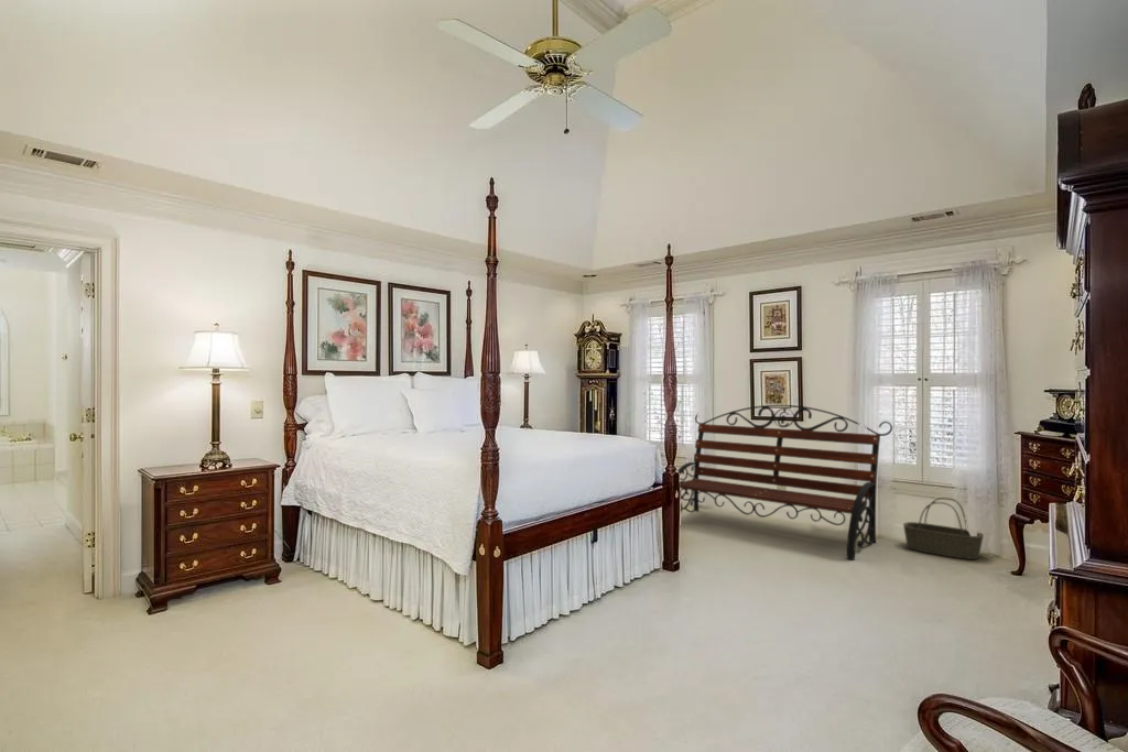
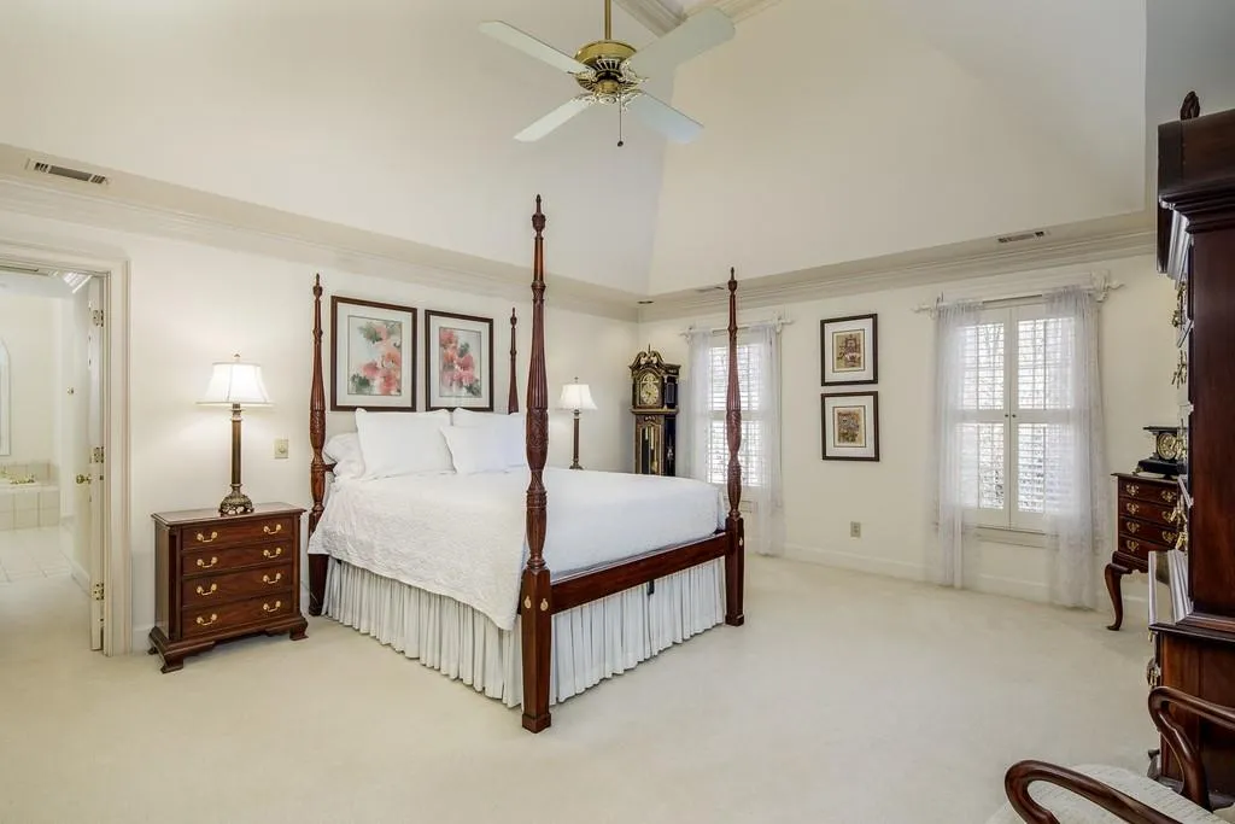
- basket (941, 525)
- bench (767, 467)
